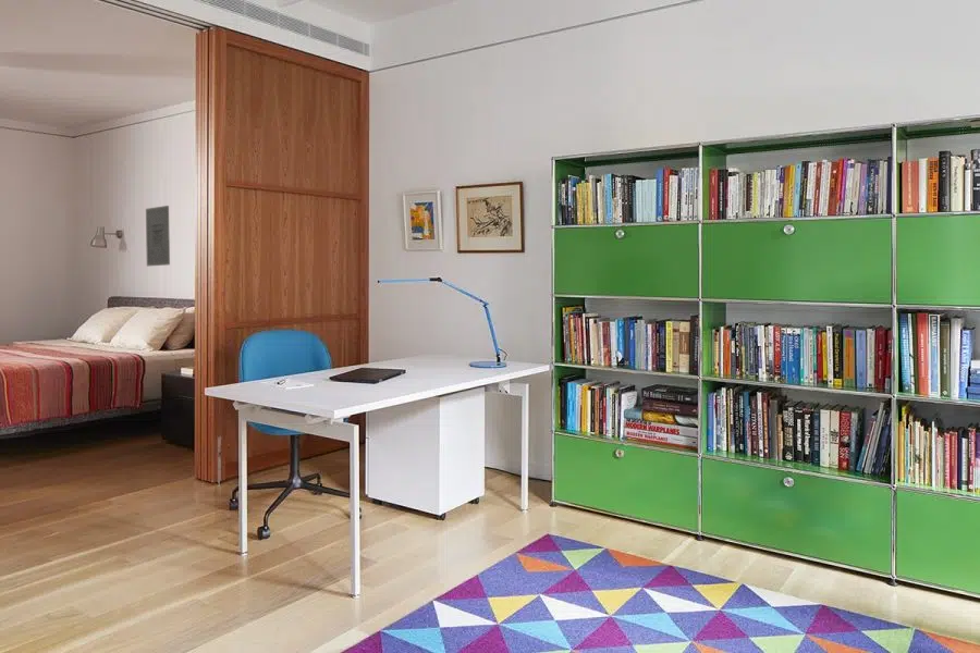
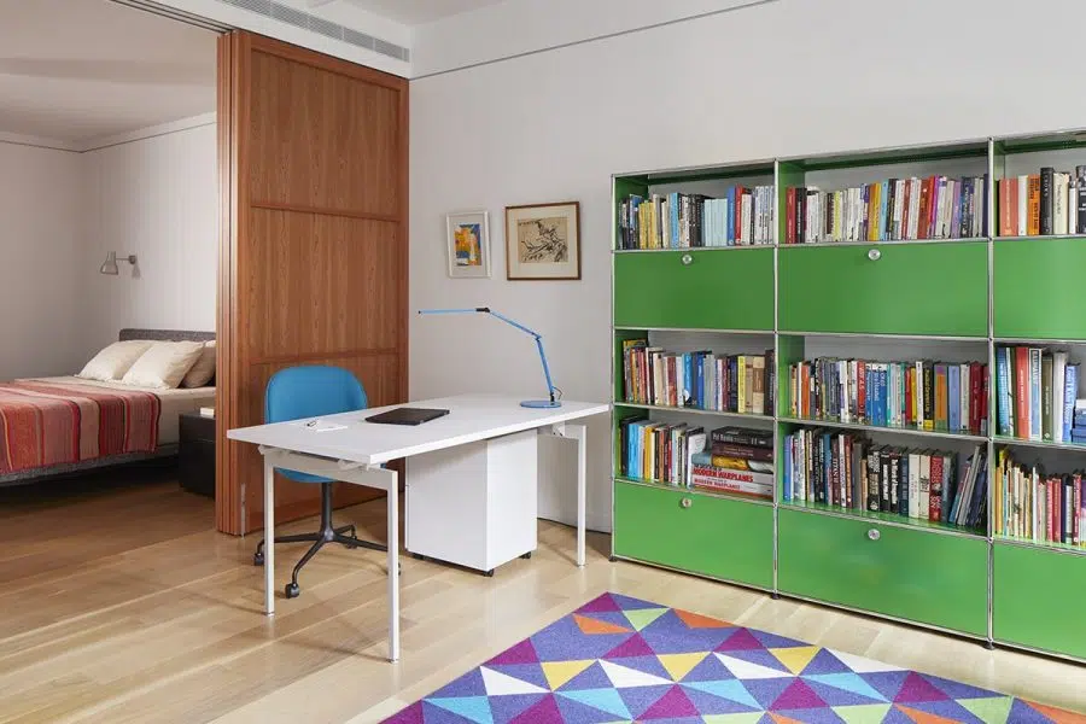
- wall art (157, 236)
